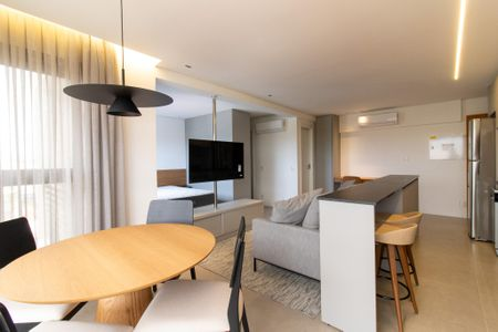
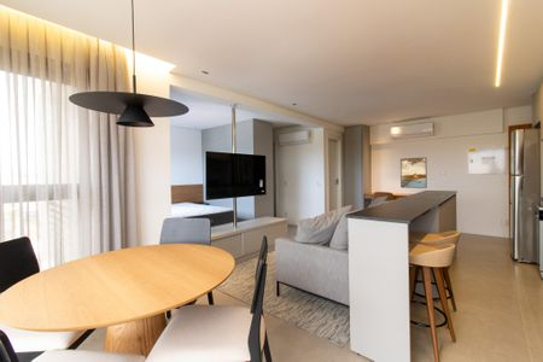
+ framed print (413, 173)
